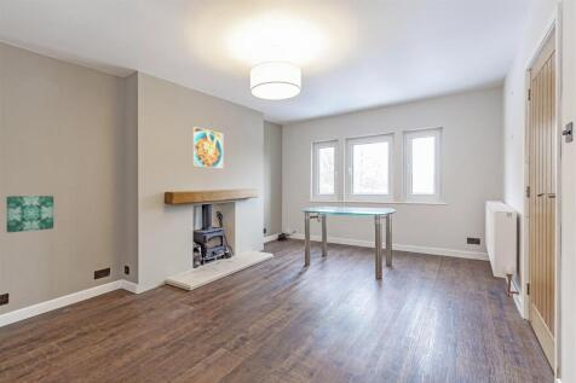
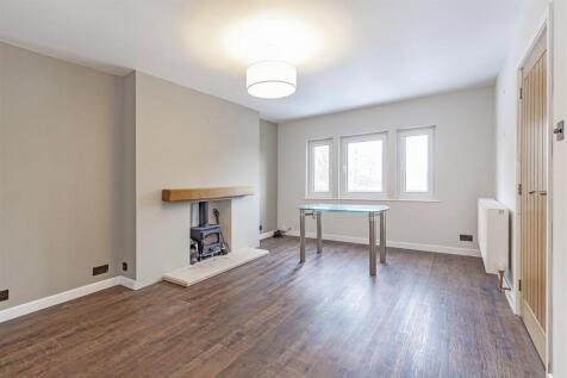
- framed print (208, 149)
- wall art (30, 213)
